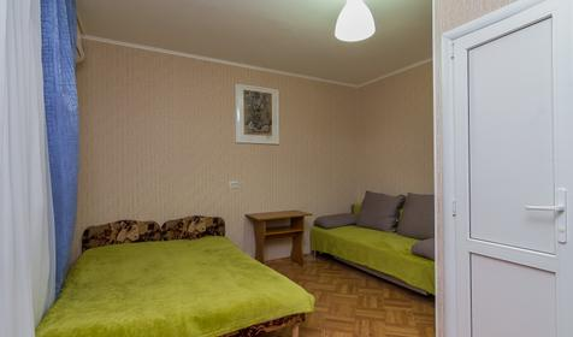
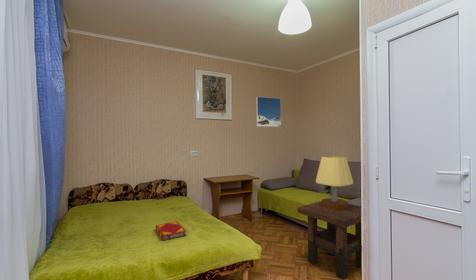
+ side table (336, 236)
+ hardback book (170, 230)
+ table lamp (334, 181)
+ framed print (269, 112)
